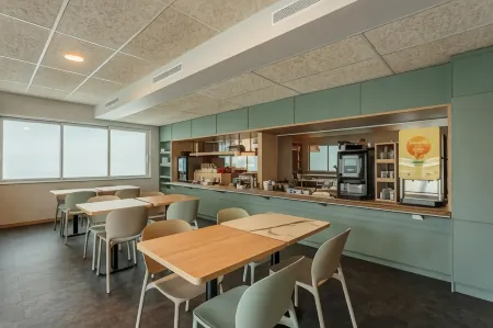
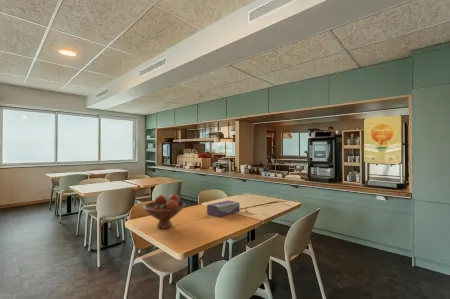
+ fruit bowl (164, 211)
+ tissue box (223, 207)
